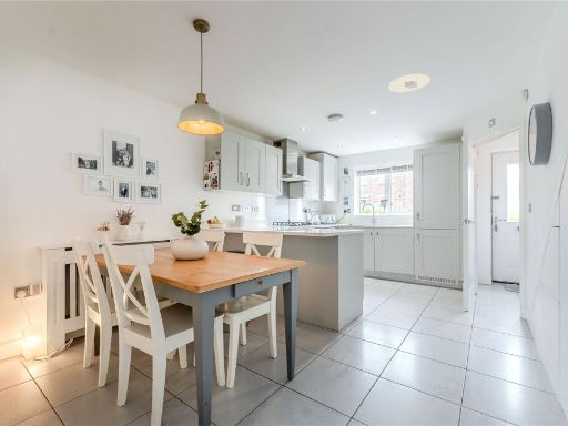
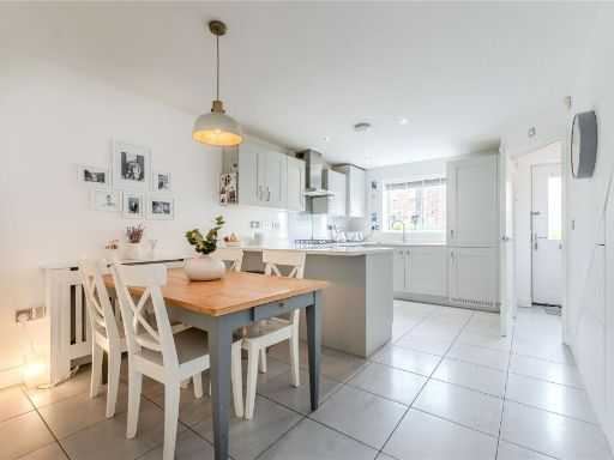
- recessed light (408, 81)
